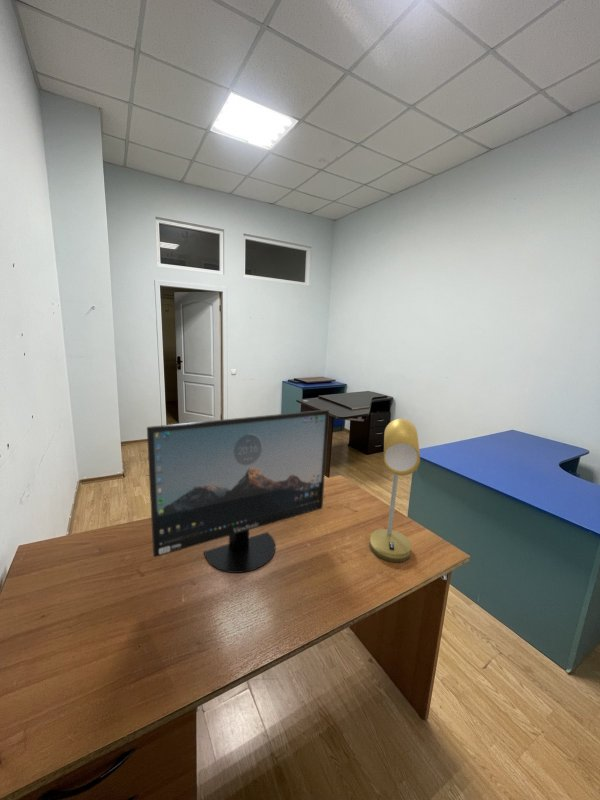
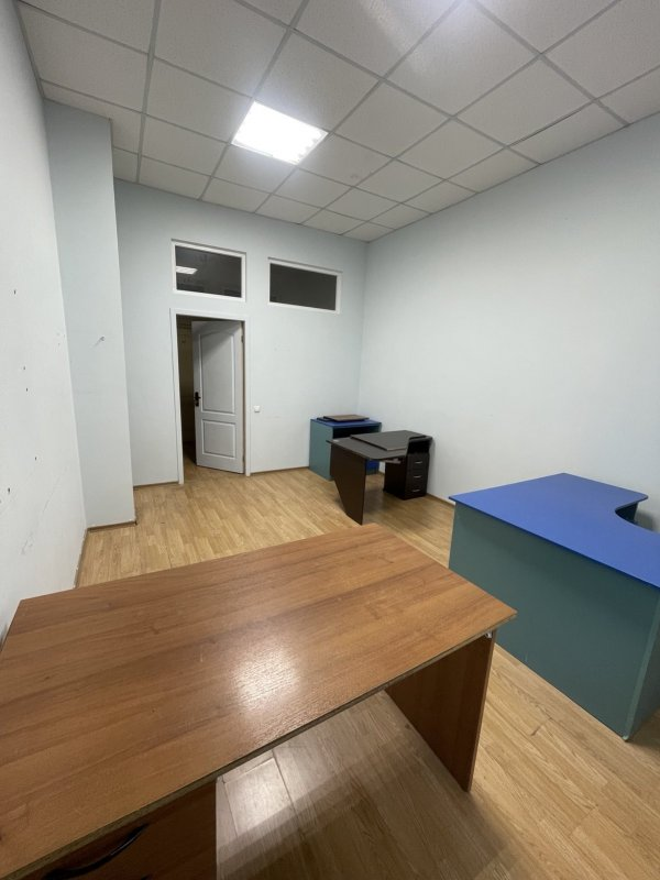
- desk lamp (396, 488)
- monitor (248, 488)
